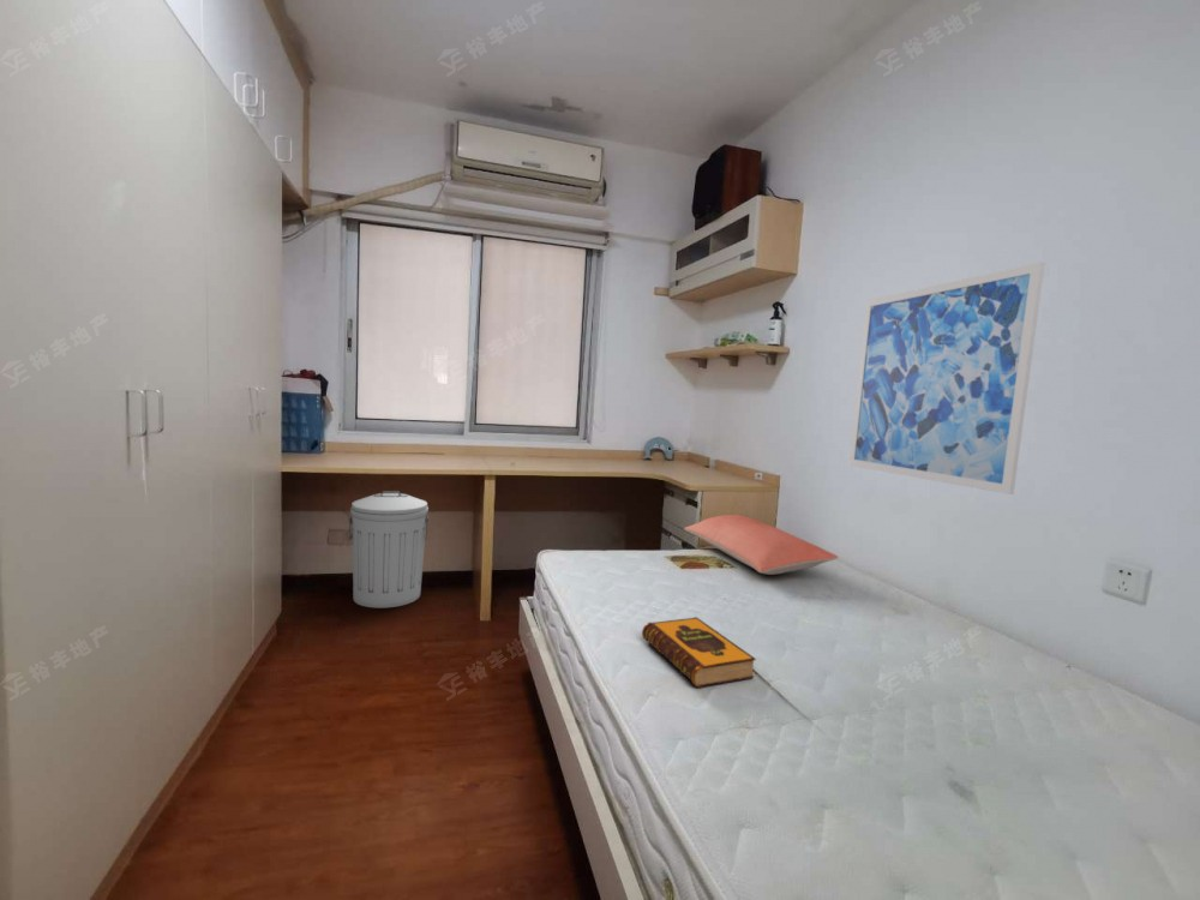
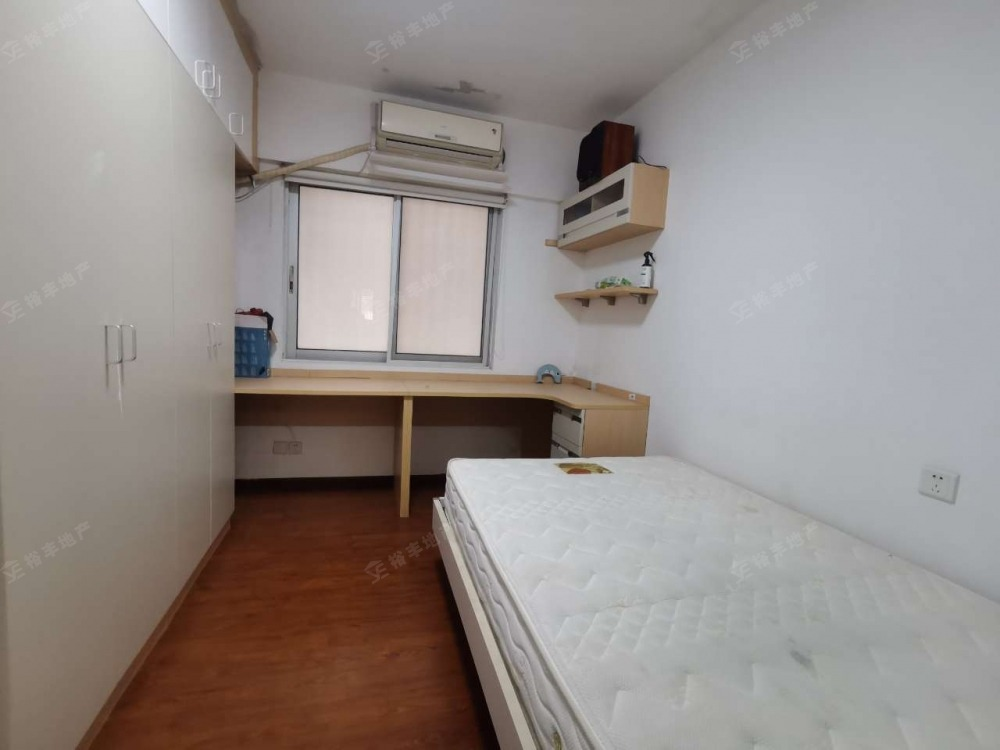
- wall art (928, 382)
- hardback book (694, 649)
- pillow (751, 541)
- trash can (389, 544)
